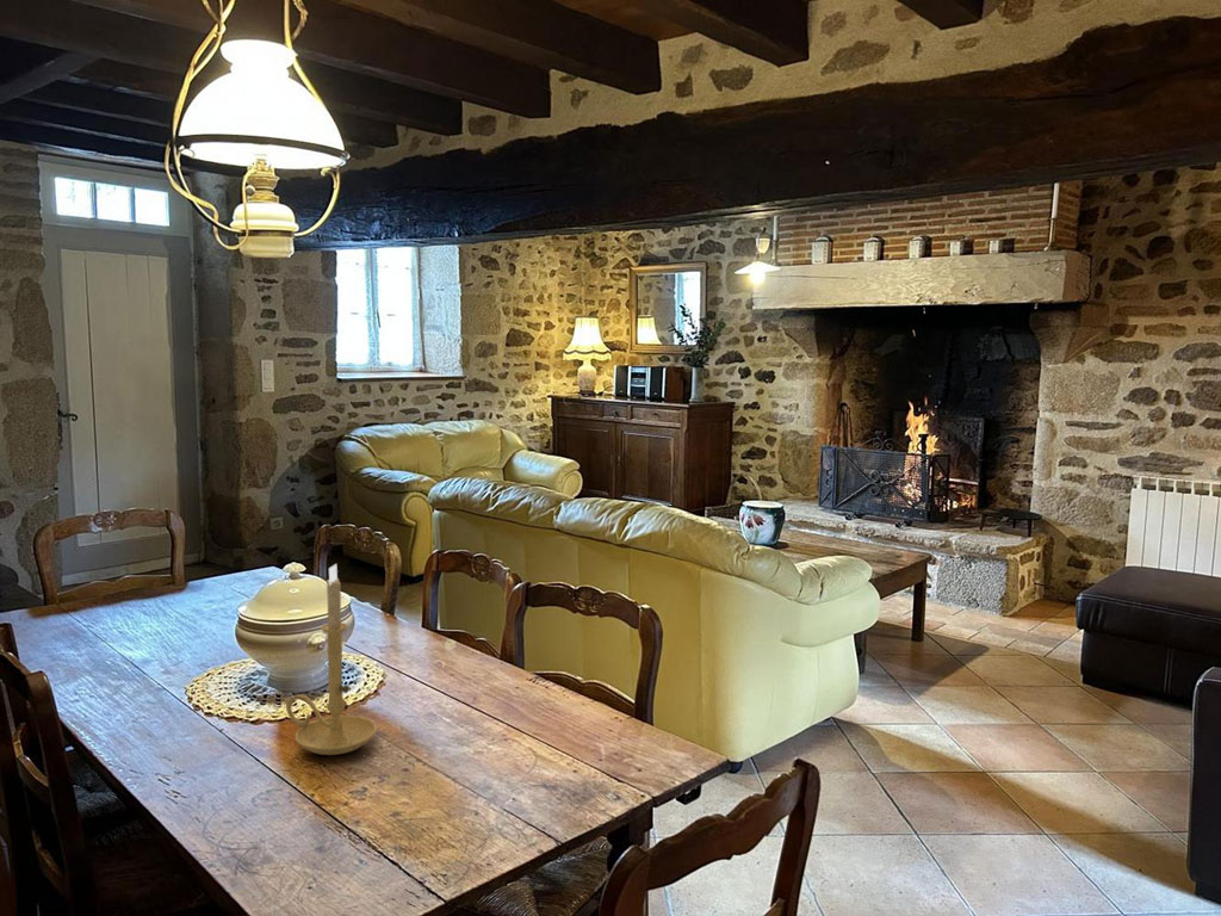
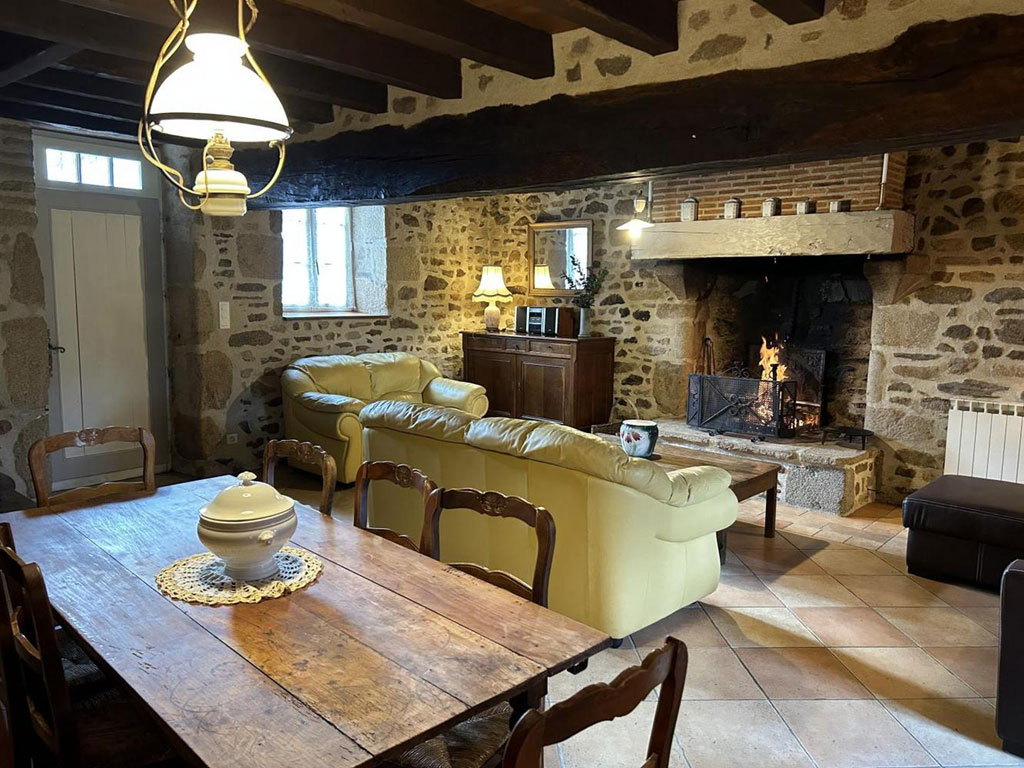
- candle holder (331, 656)
